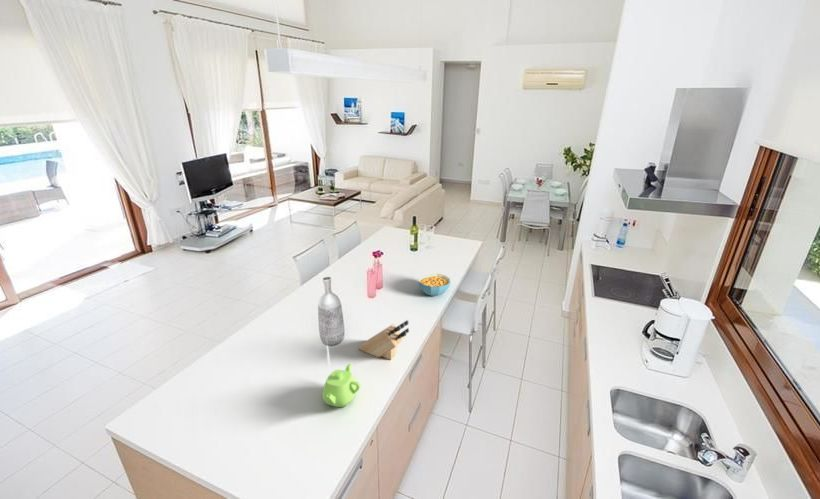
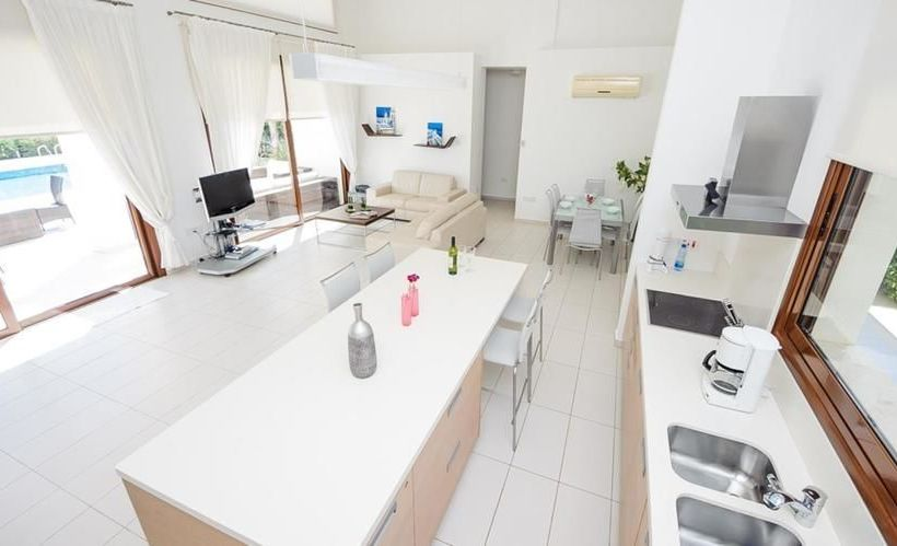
- cereal bowl (433, 286)
- knife block (384, 335)
- teapot (342, 387)
